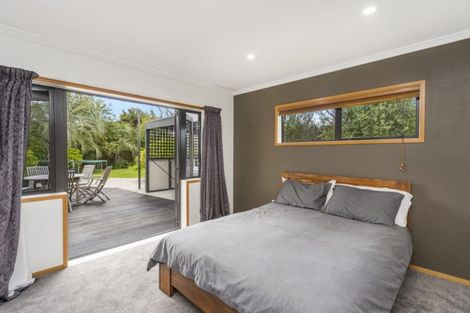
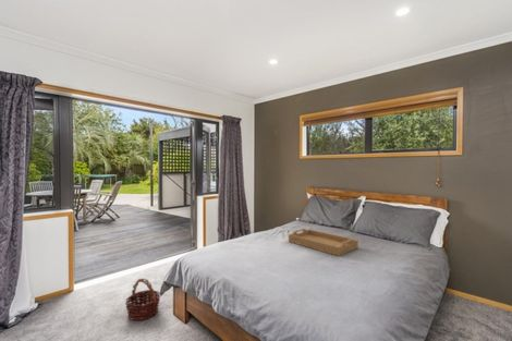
+ basket (143, 295)
+ serving tray (321, 240)
